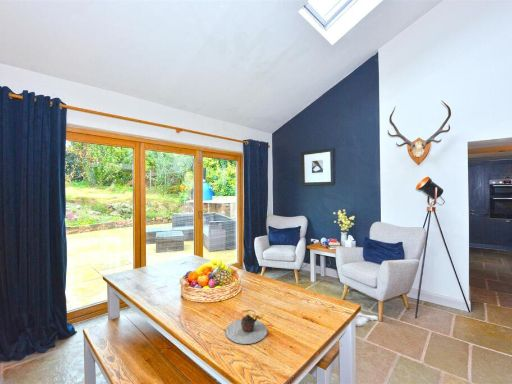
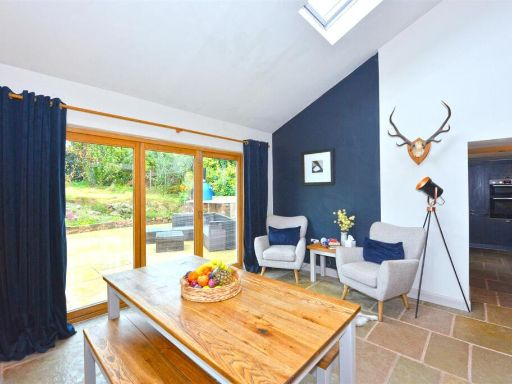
- teapot (246, 320)
